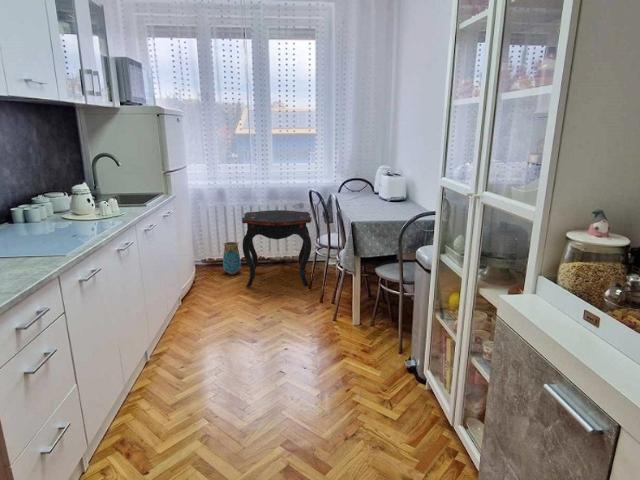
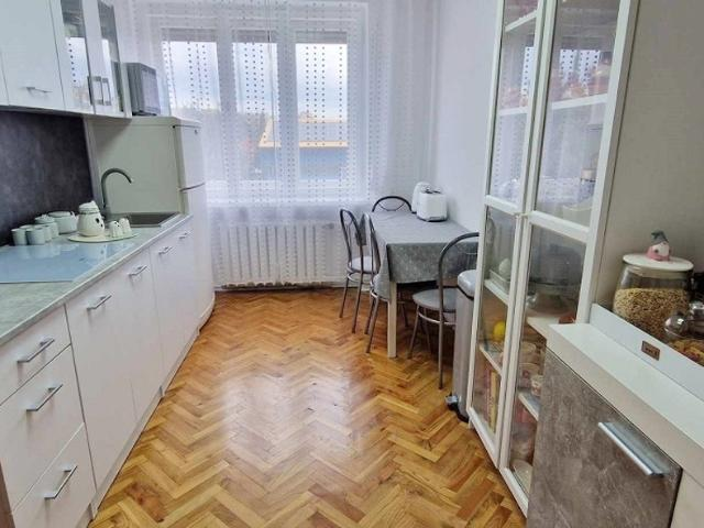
- side table (277, 239)
- vase (231, 258)
